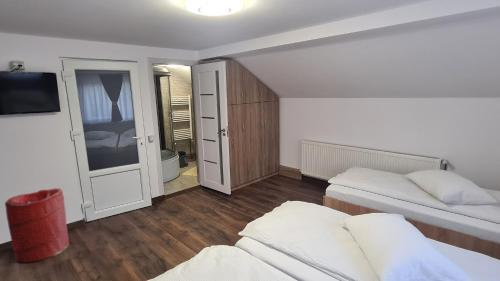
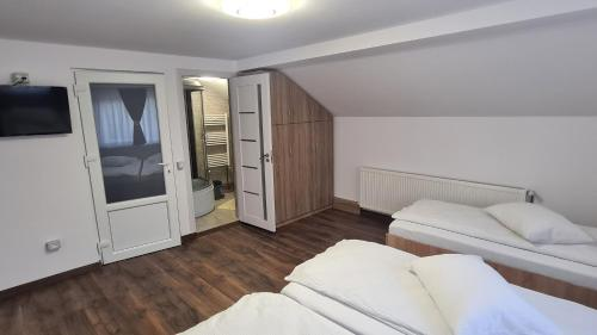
- laundry hamper (39, 221)
